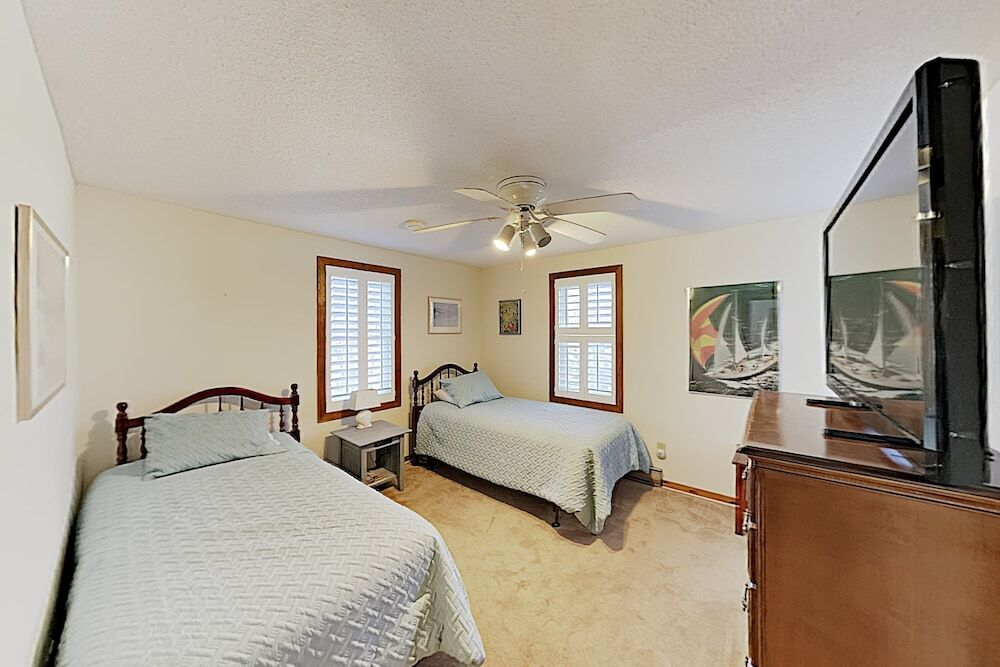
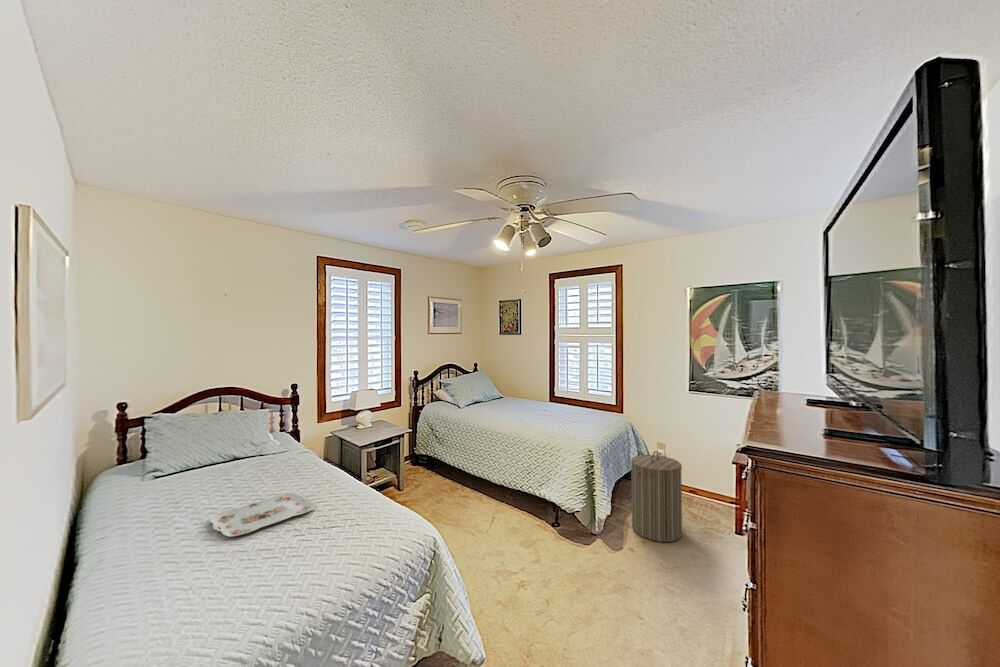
+ serving tray (264, 513)
+ laundry hamper (656, 490)
